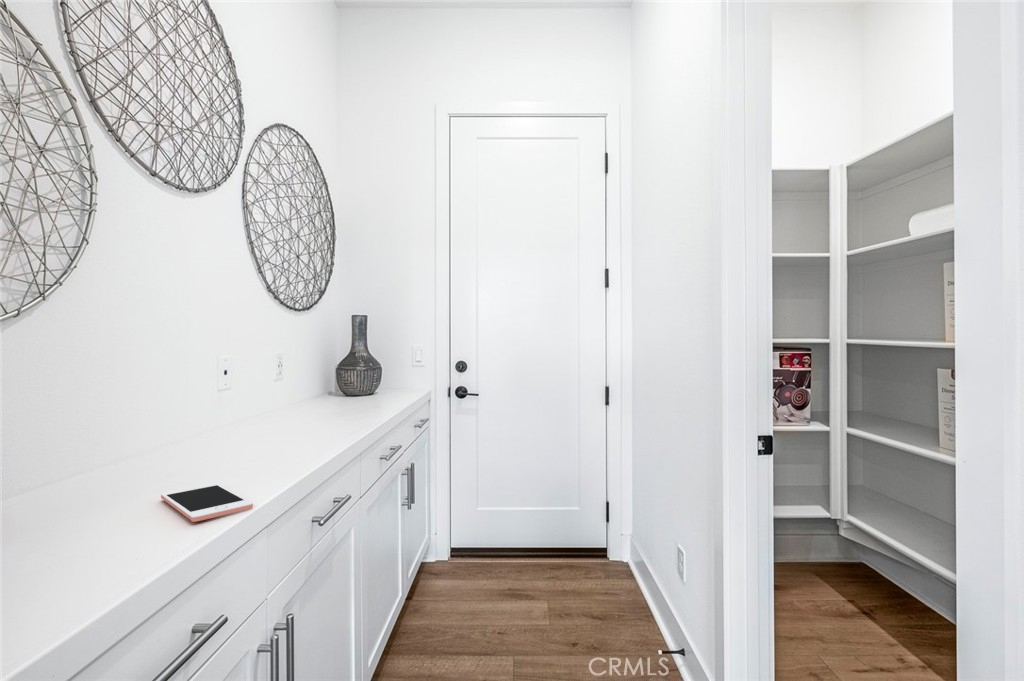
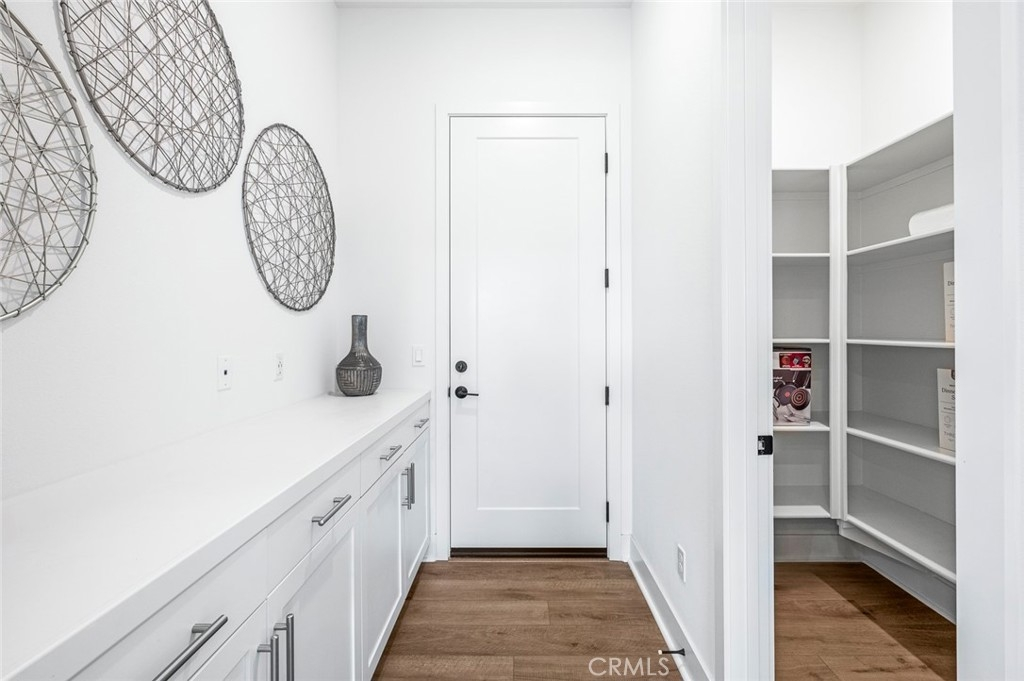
- cell phone (205, 500)
